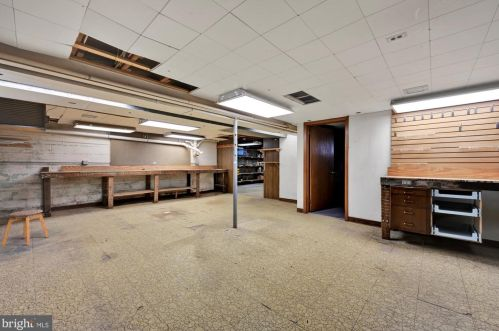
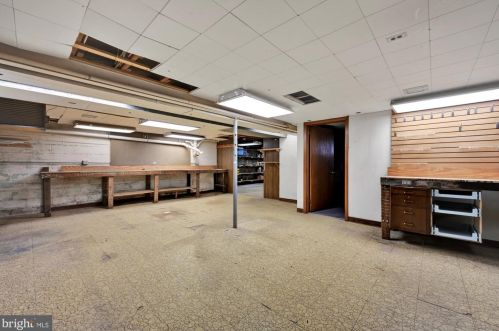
- stool (26, 226)
